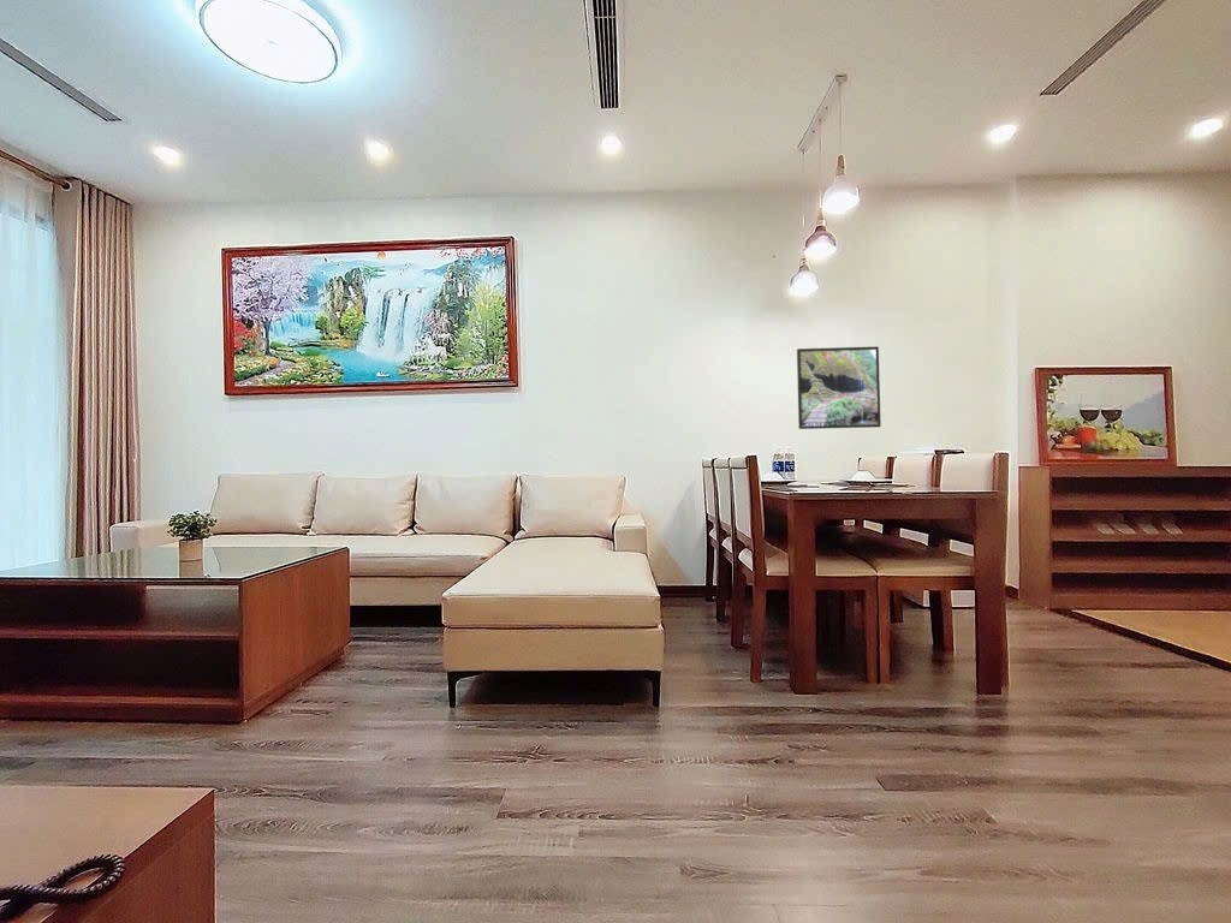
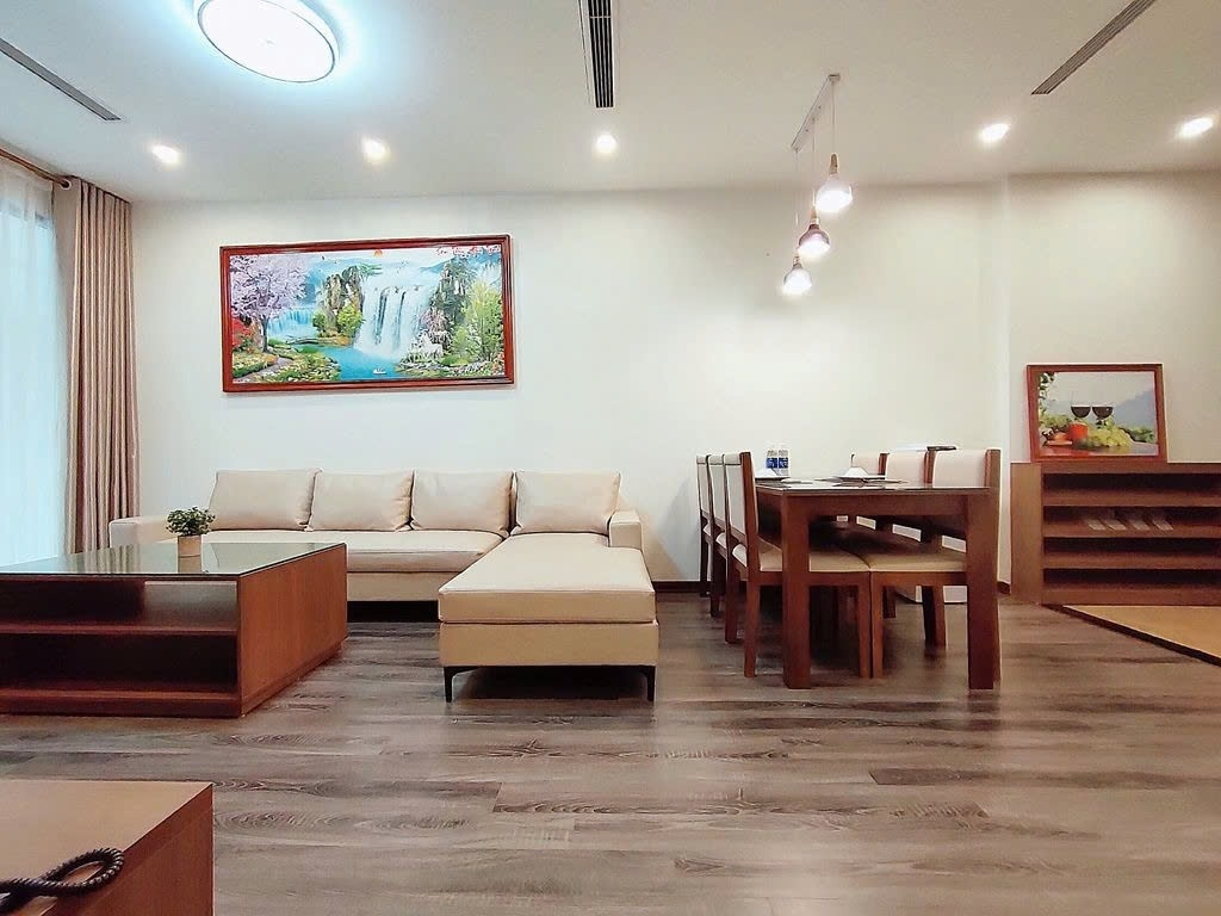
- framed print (838, 387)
